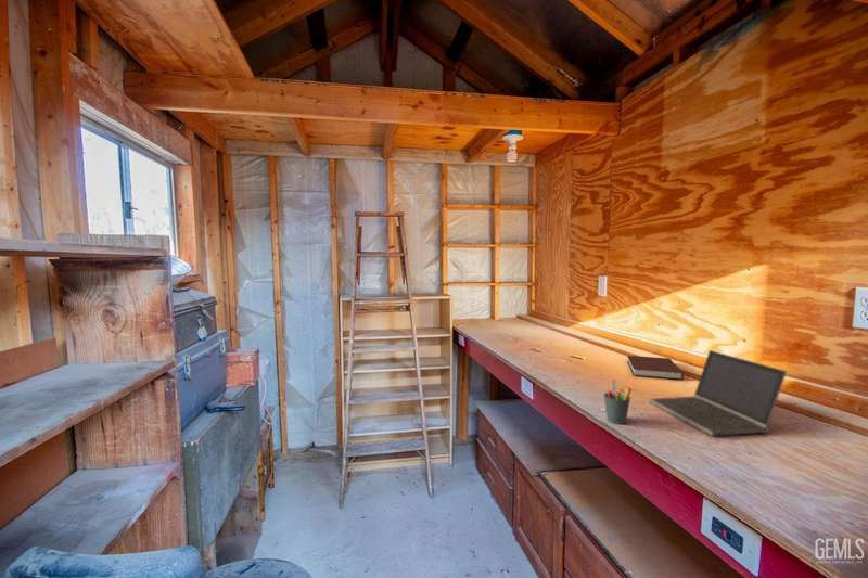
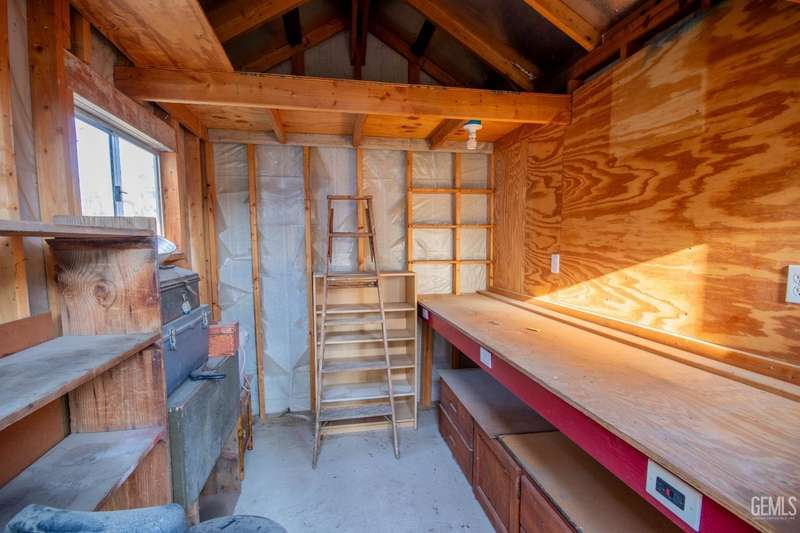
- laptop computer (711, 387)
- notebook (652, 365)
- pen holder (616, 401)
